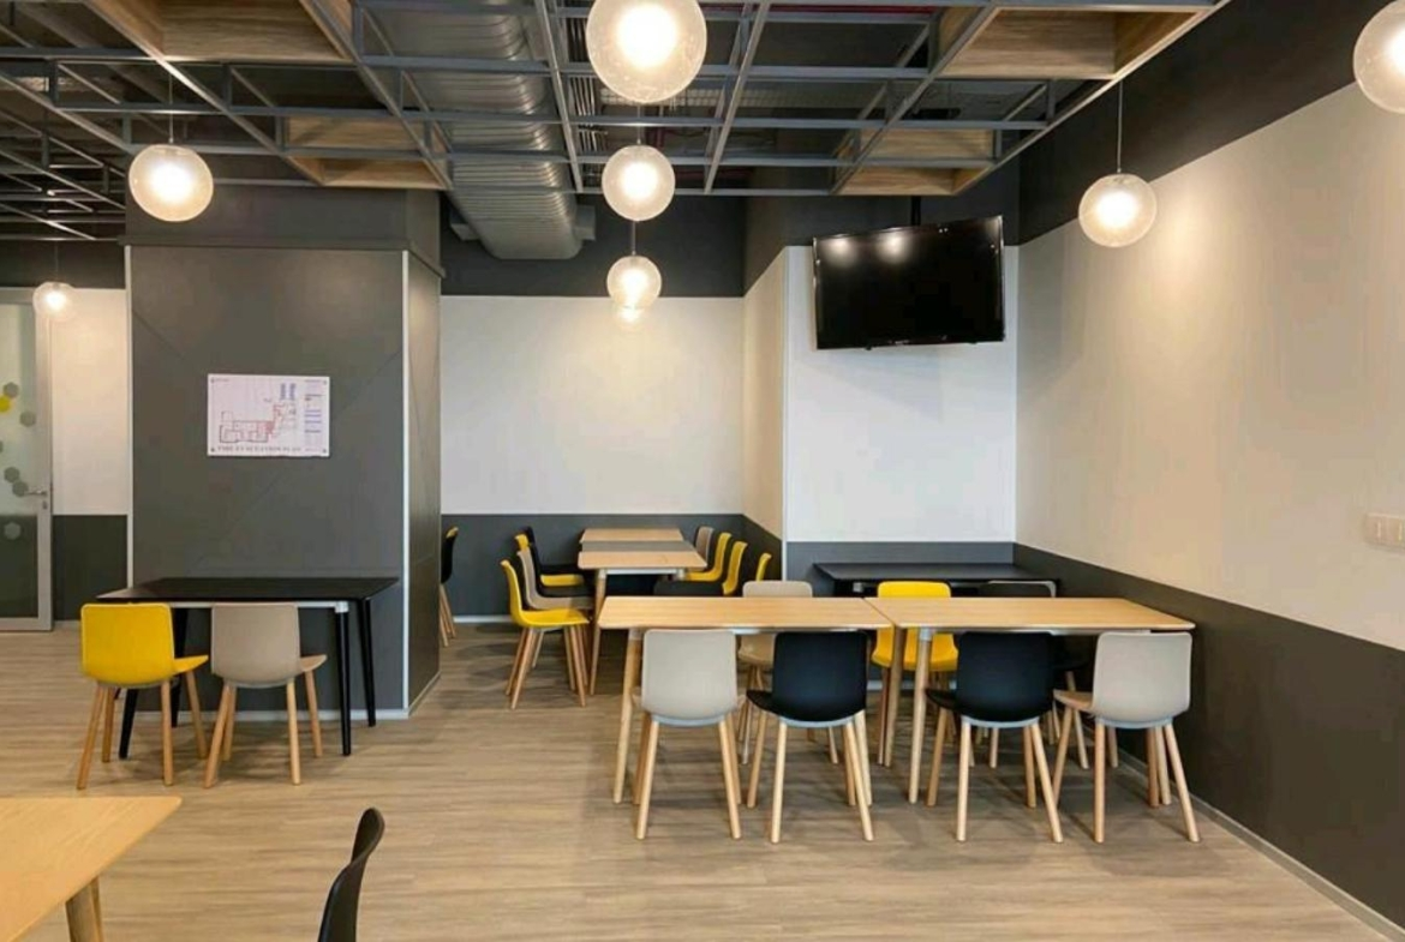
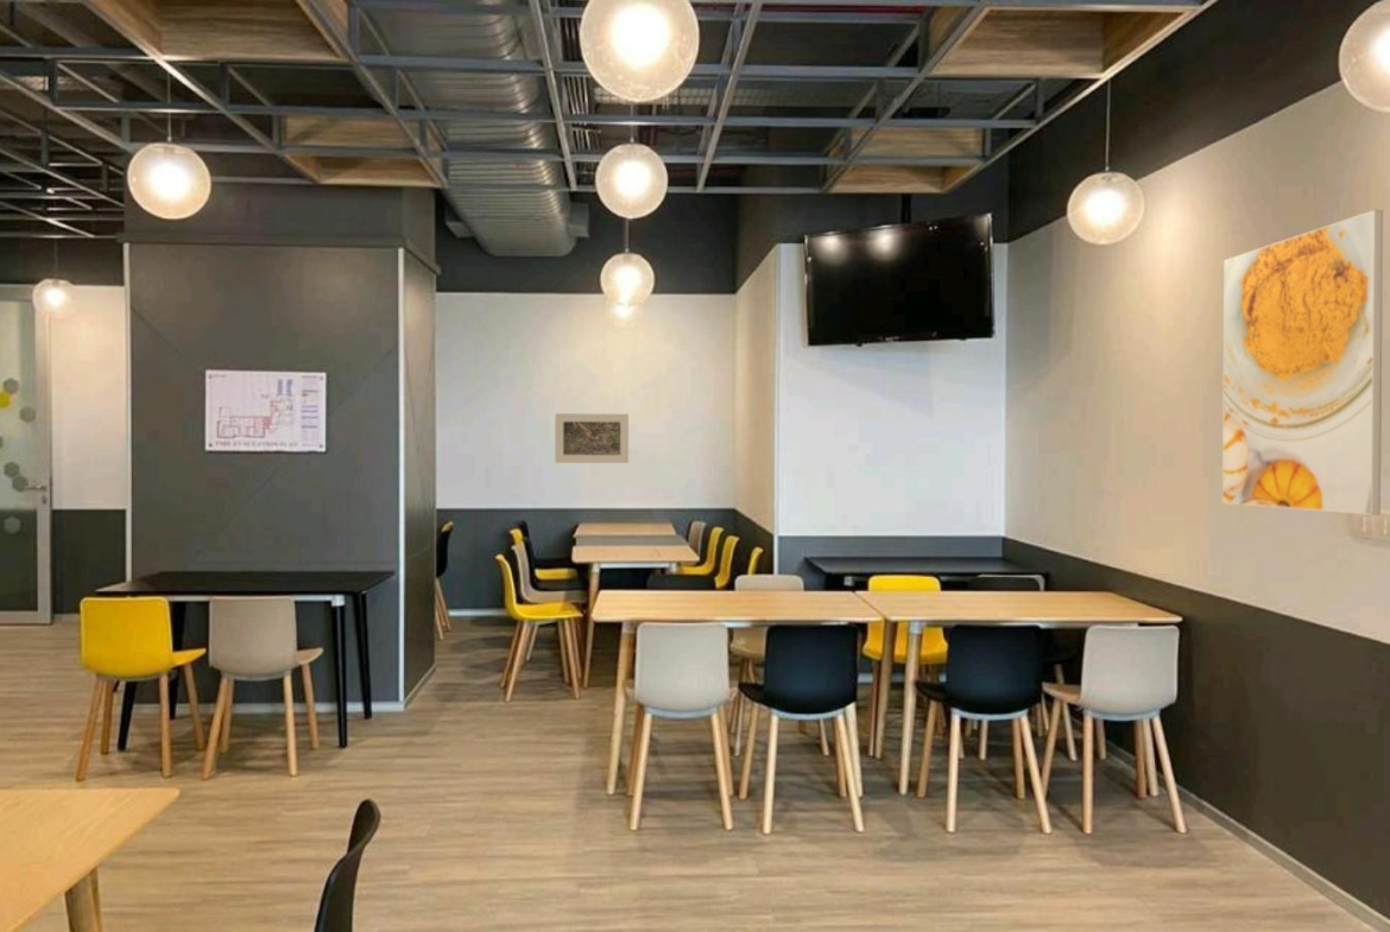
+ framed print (592, 438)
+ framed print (1293, 373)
